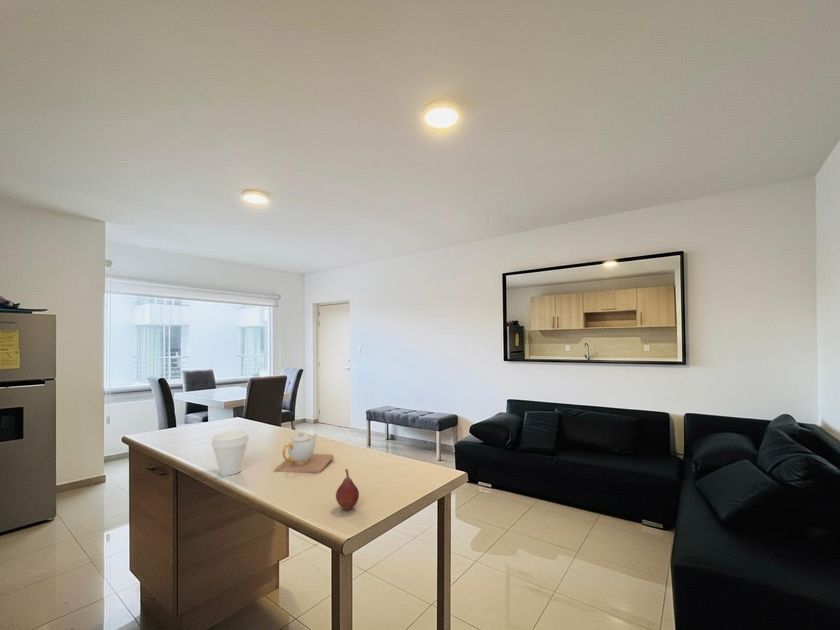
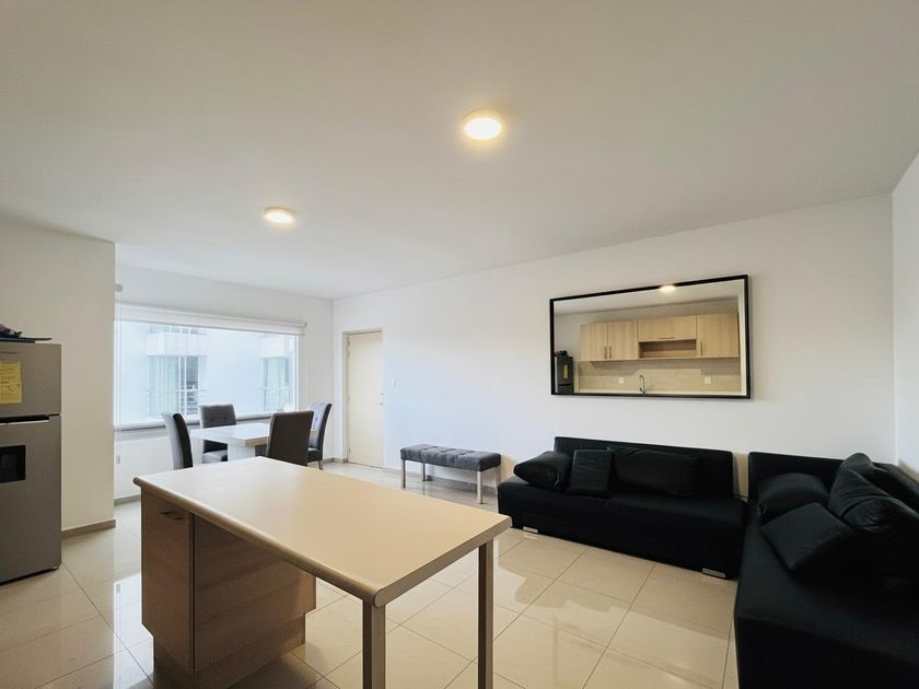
- cup (230, 453)
- teapot (305, 447)
- fruit (347, 487)
